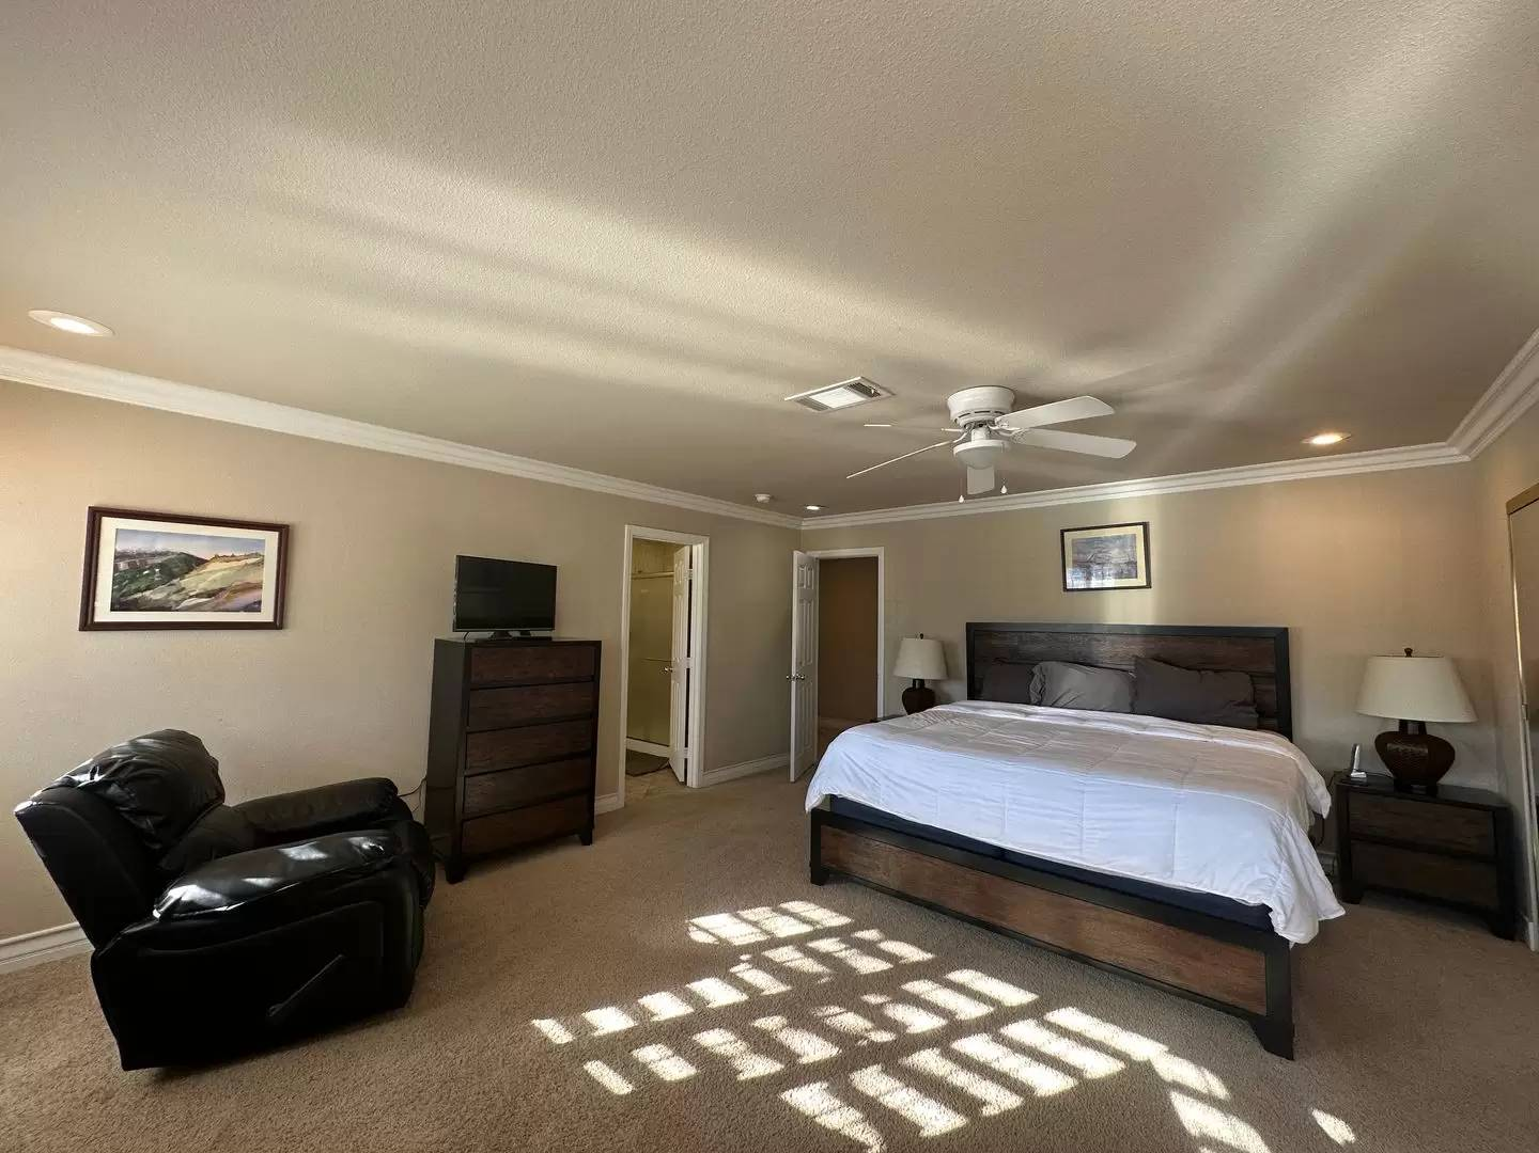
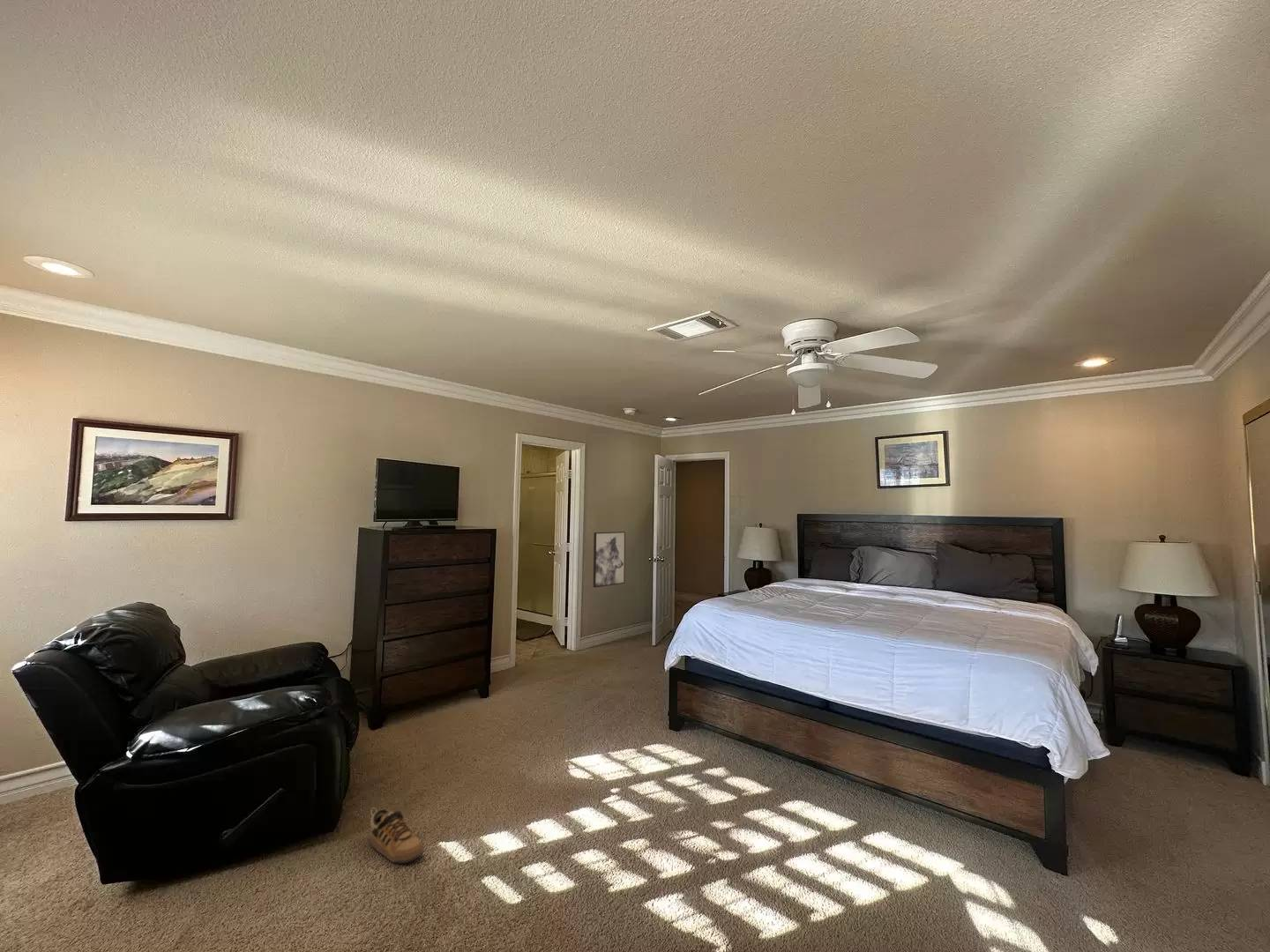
+ wall art (609, 558)
+ shoe (393, 830)
